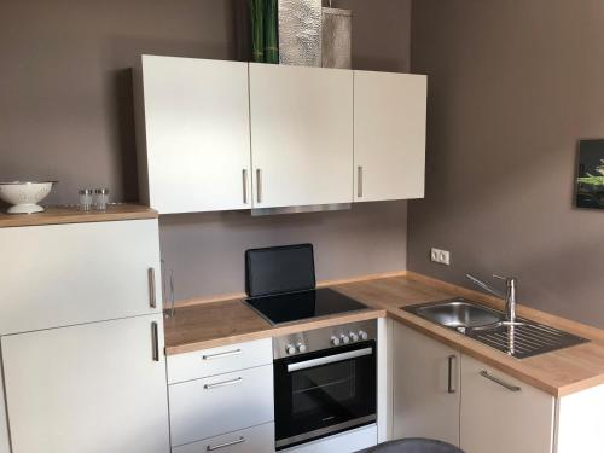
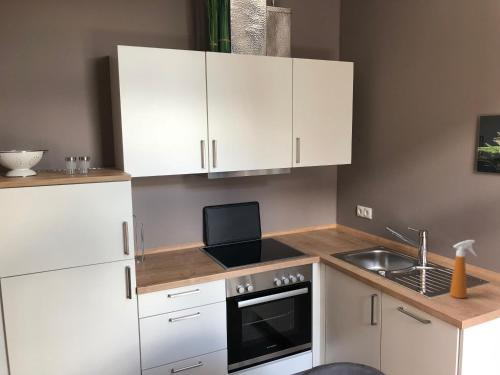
+ spray bottle (464, 267)
